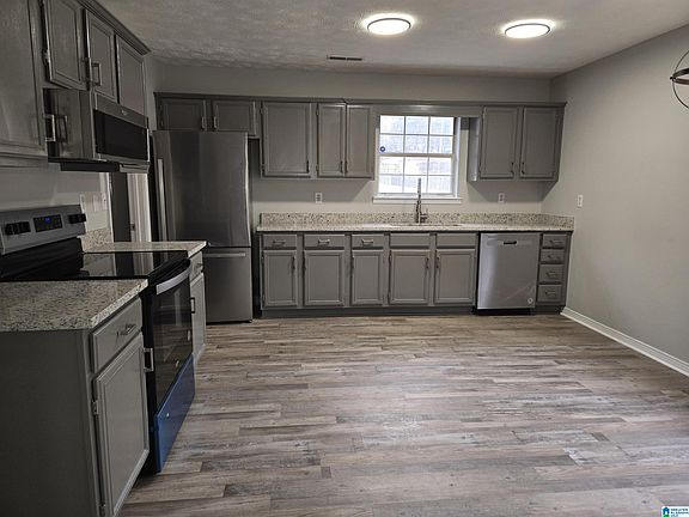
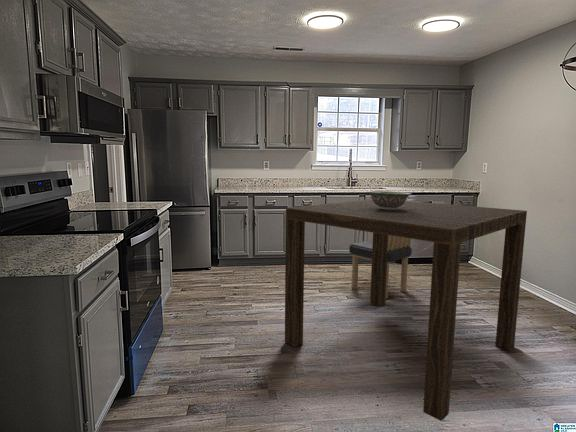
+ dining table (385, 278)
+ dining chair (388, 246)
+ decorative bowl (388, 200)
